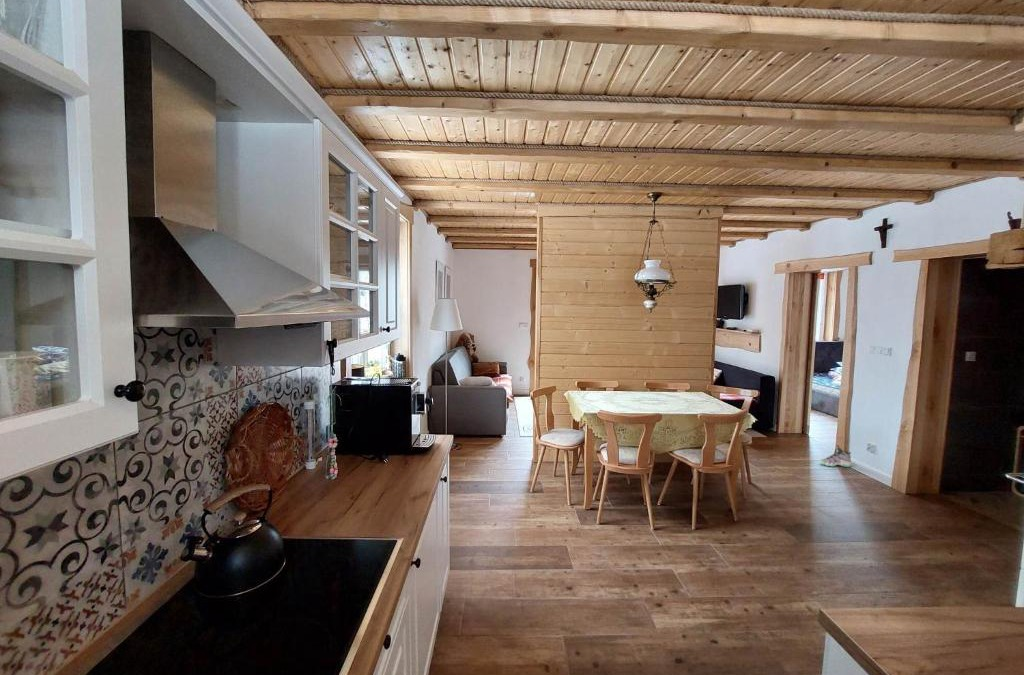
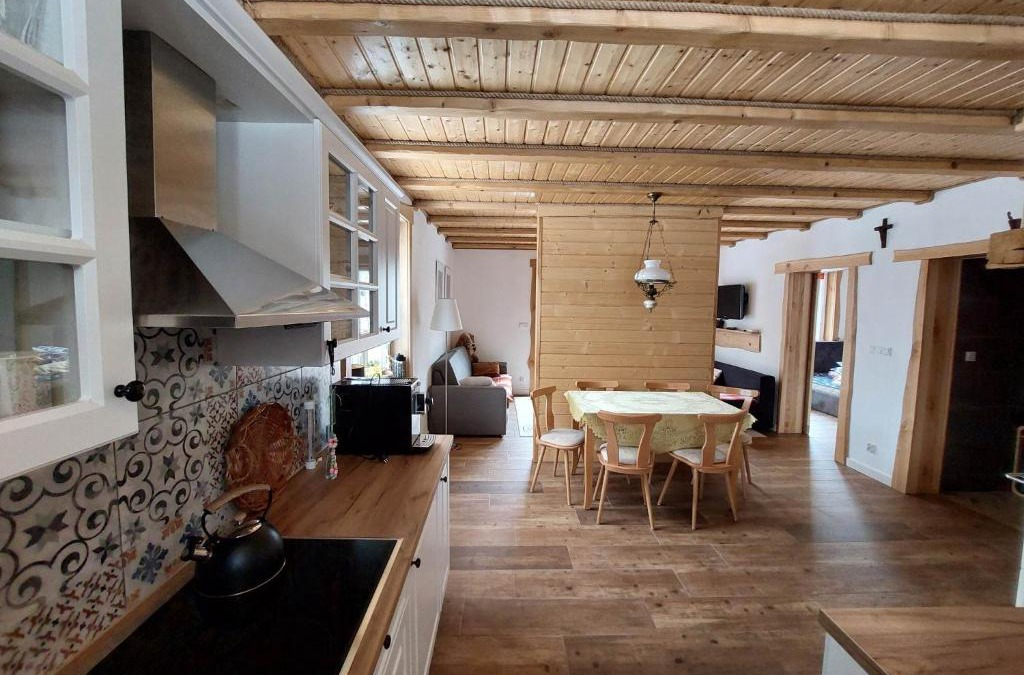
- sneaker (834, 455)
